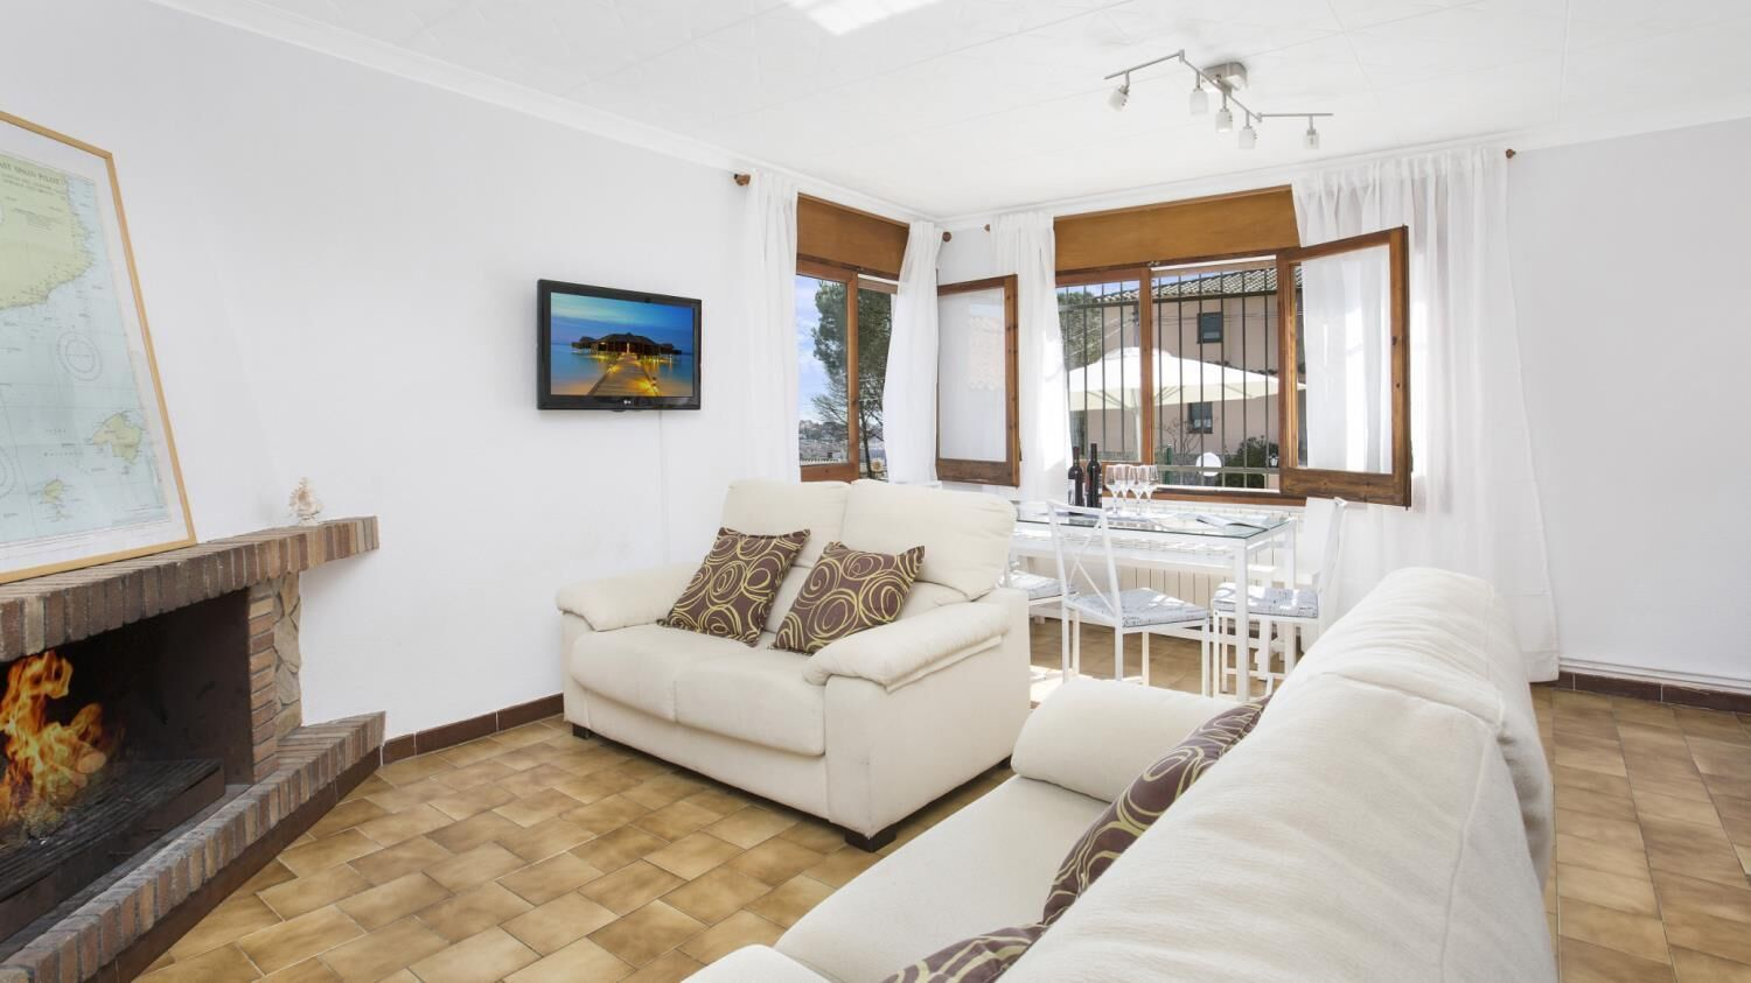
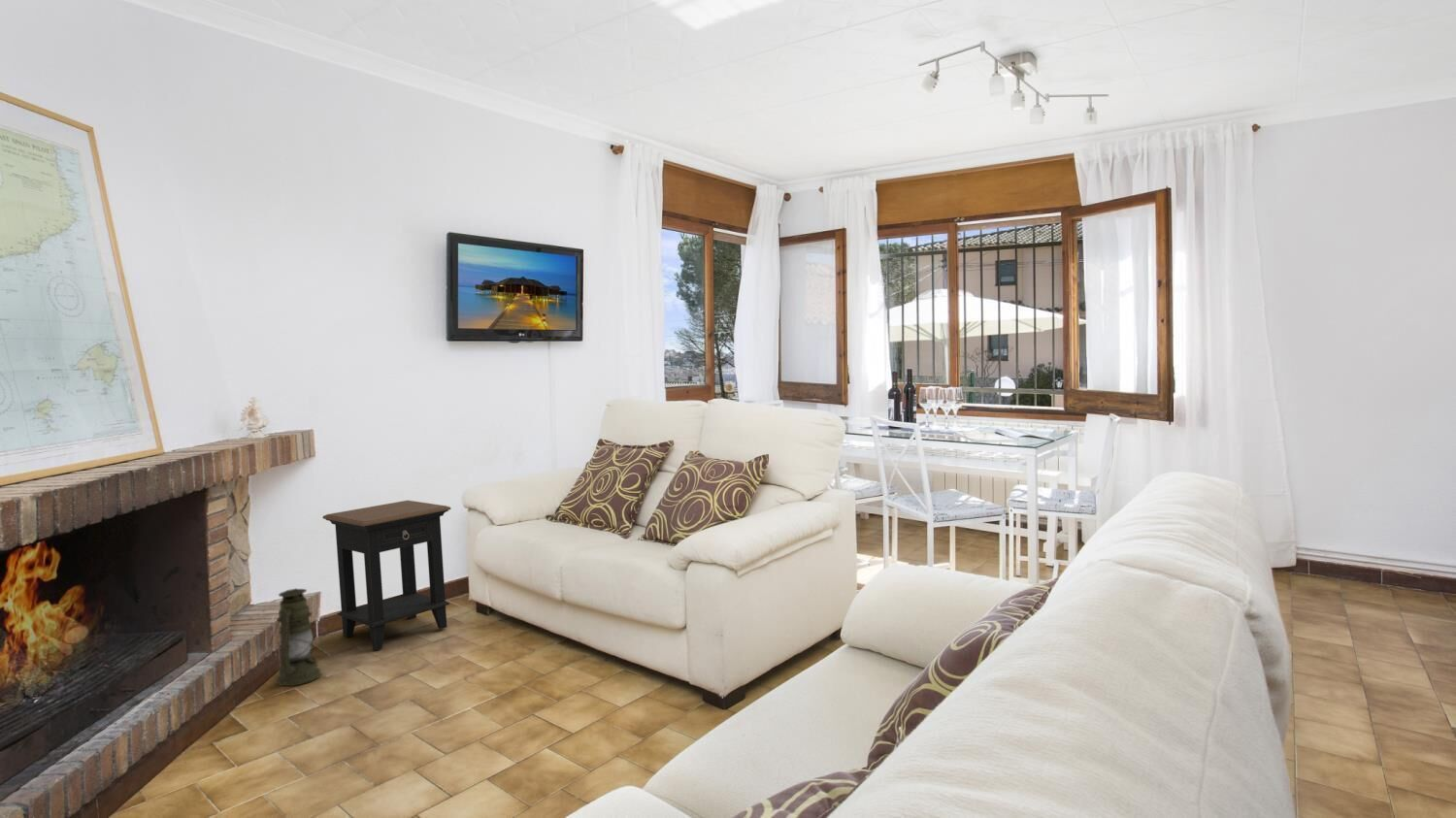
+ side table (401, 572)
+ lantern (293, 634)
